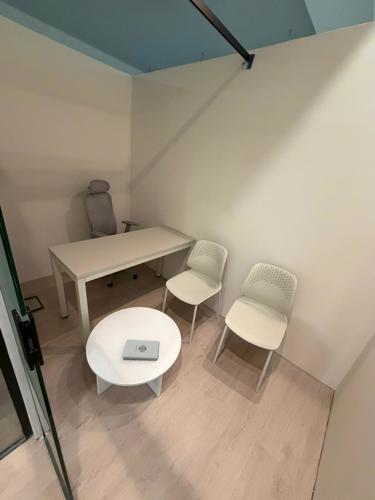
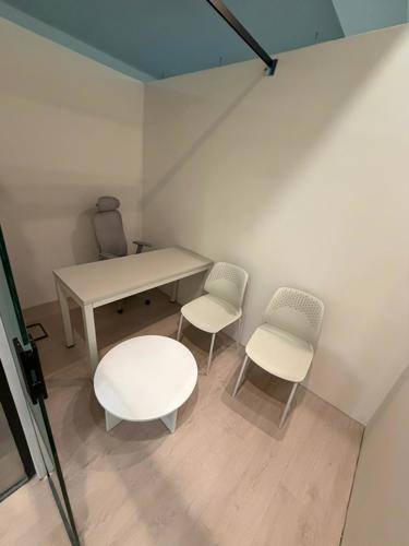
- notepad (141, 349)
